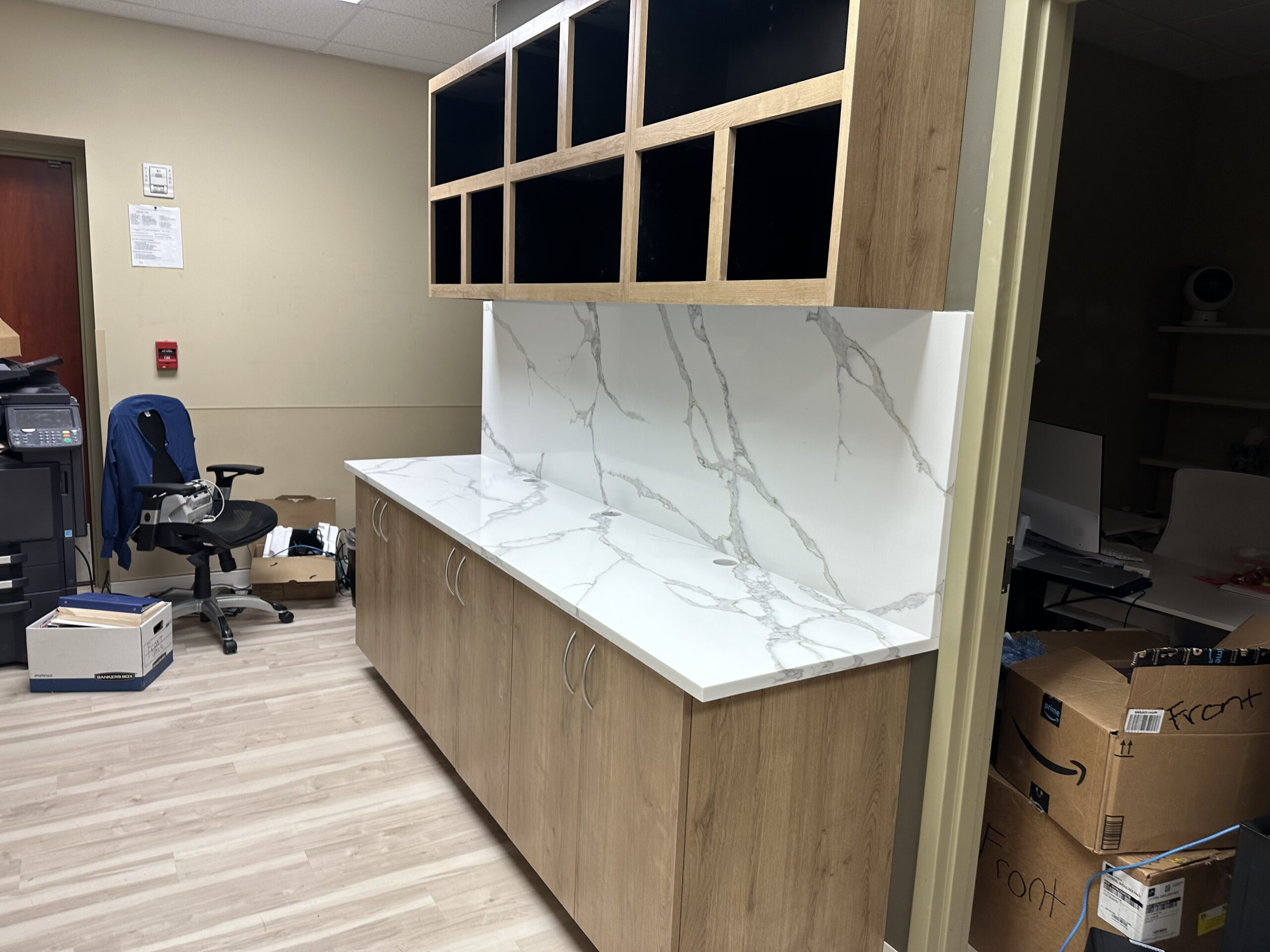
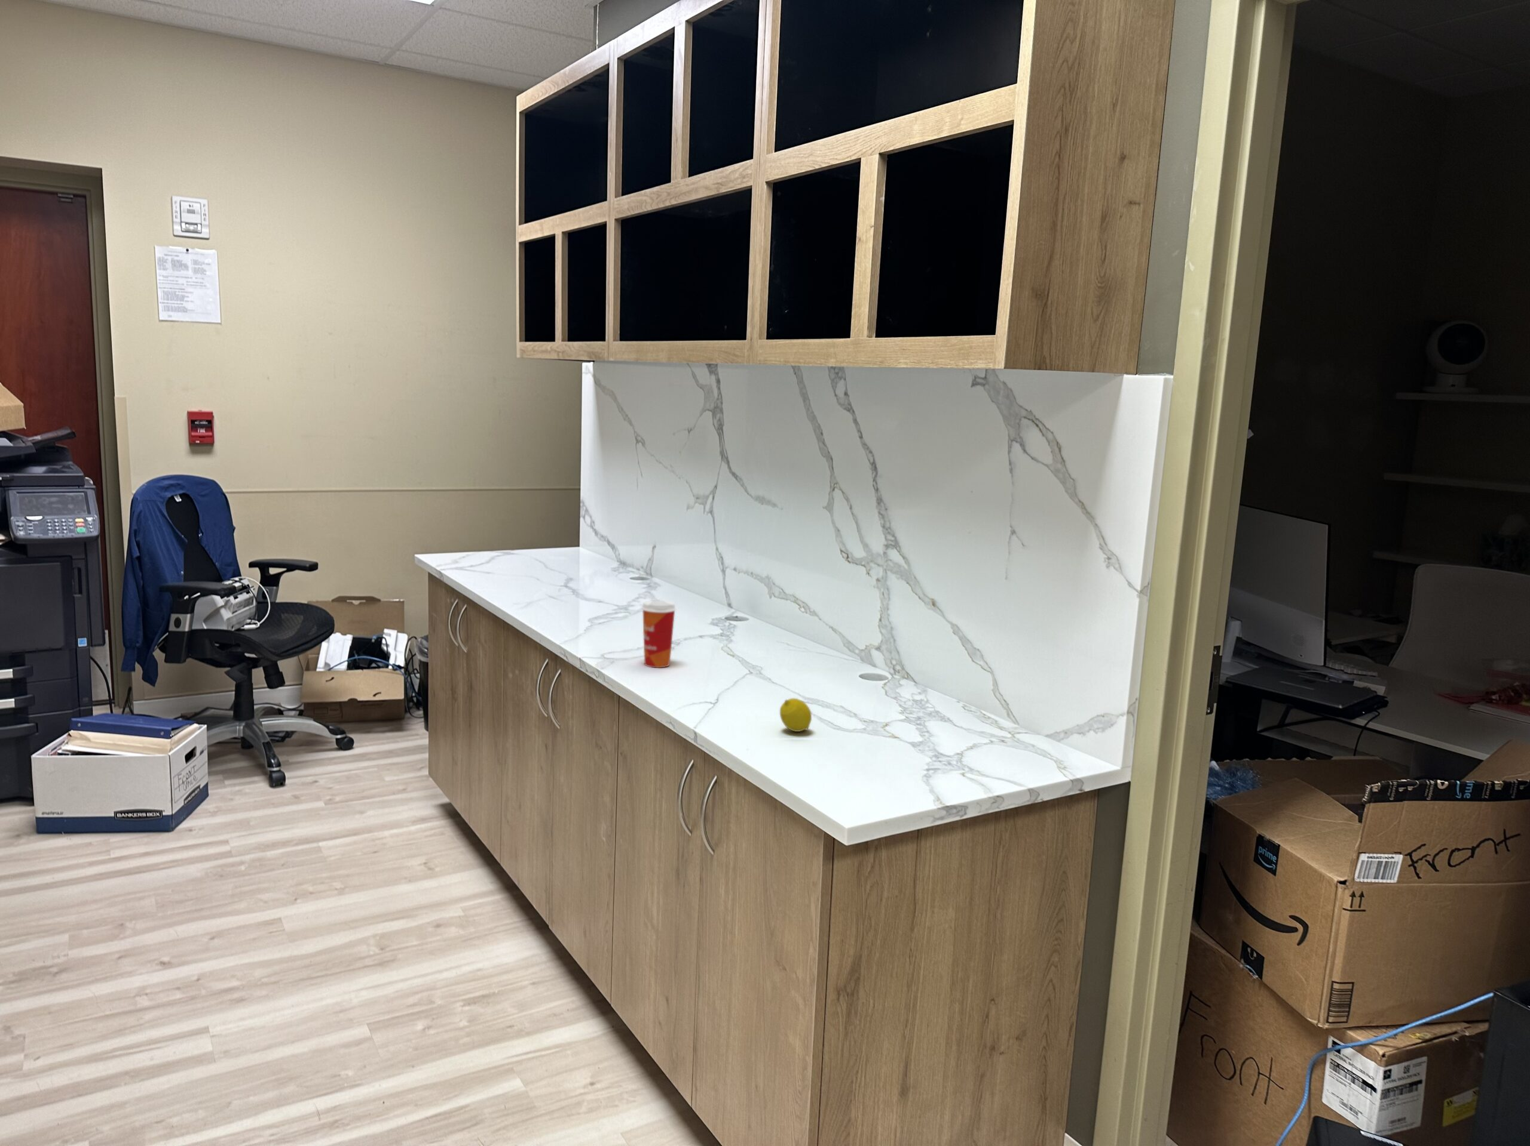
+ paper cup (658, 634)
+ fruit (795, 715)
